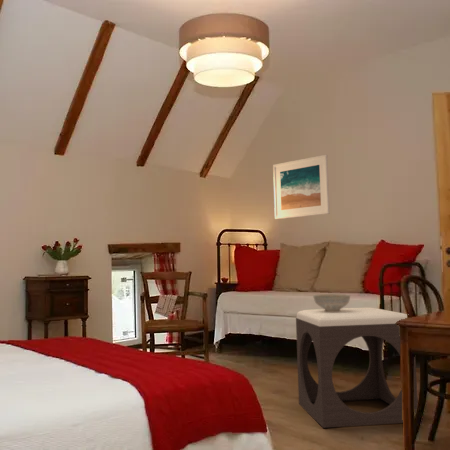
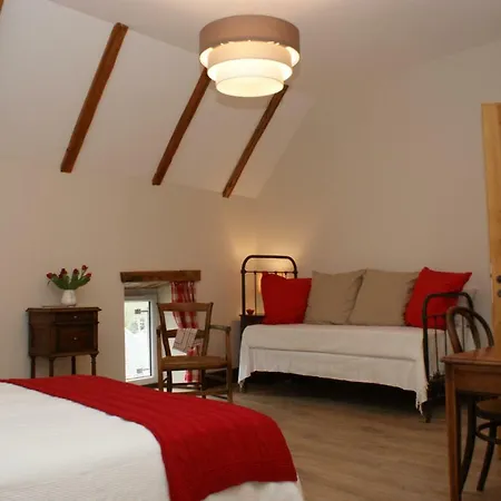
- decorative bowl (332, 302)
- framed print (300, 188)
- footstool (338, 352)
